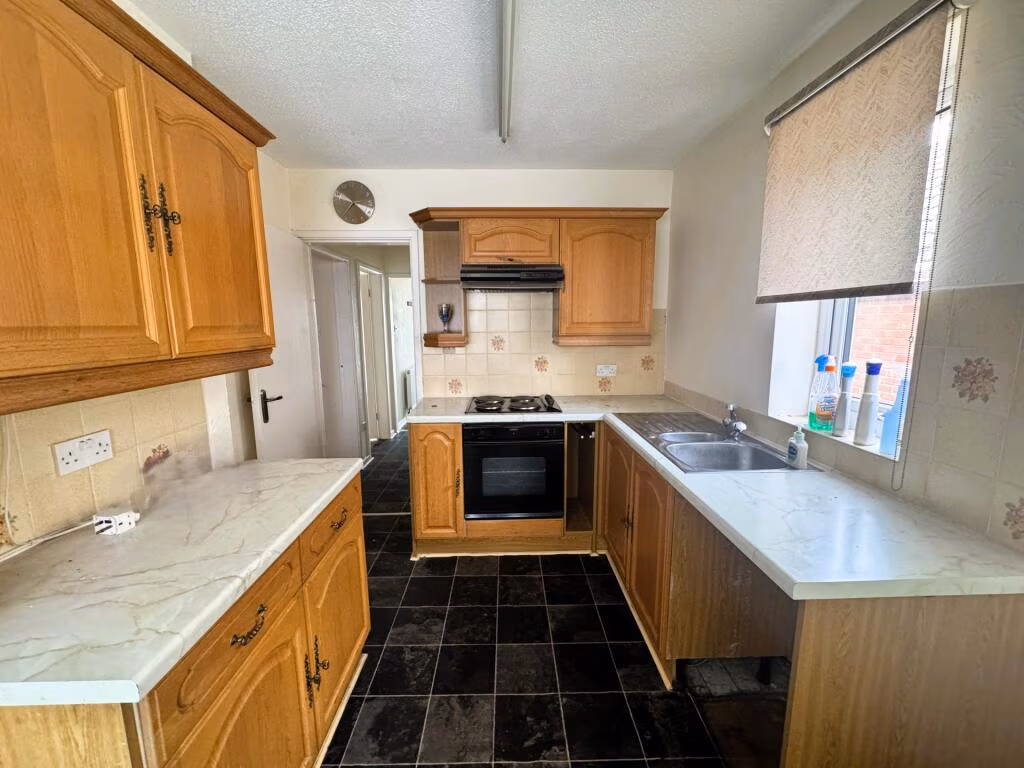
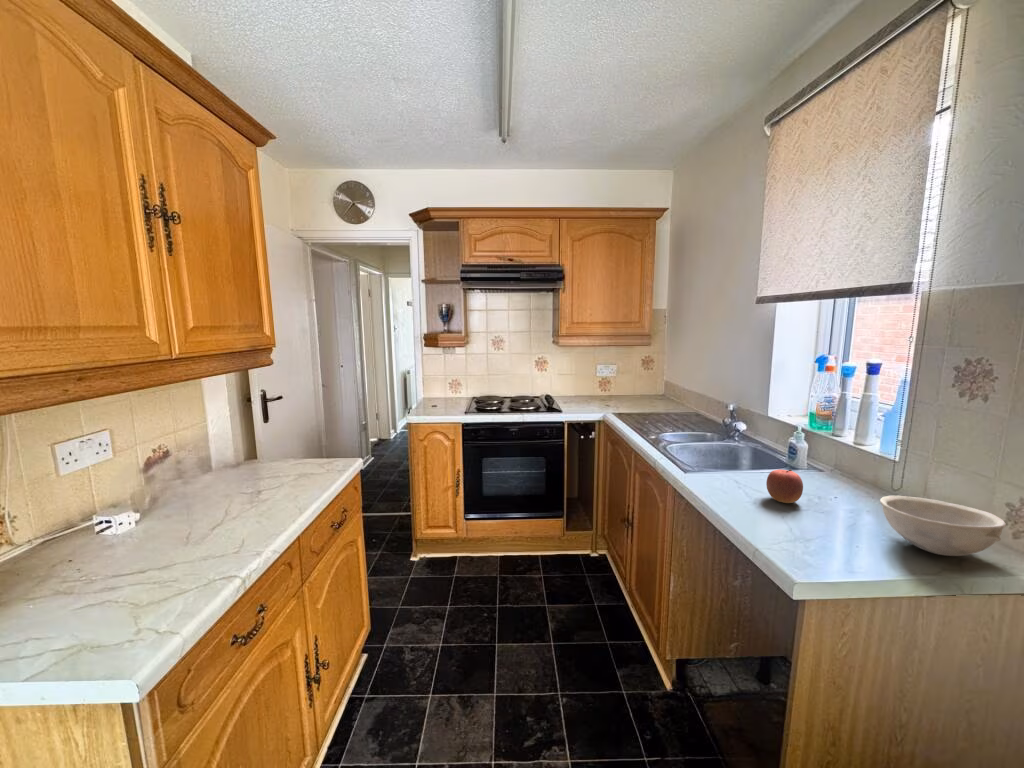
+ bowl (937, 529)
+ apple (784, 484)
